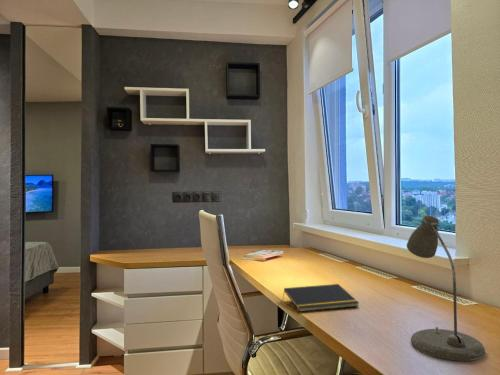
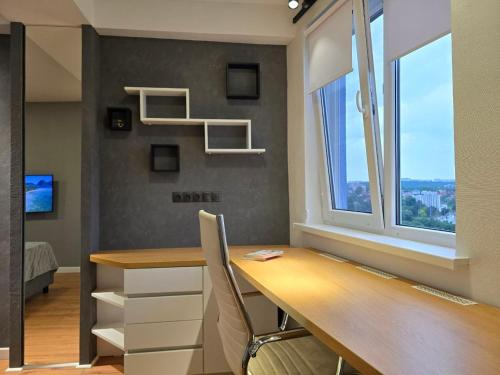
- notepad (320, 296)
- desk lamp (453, 279)
